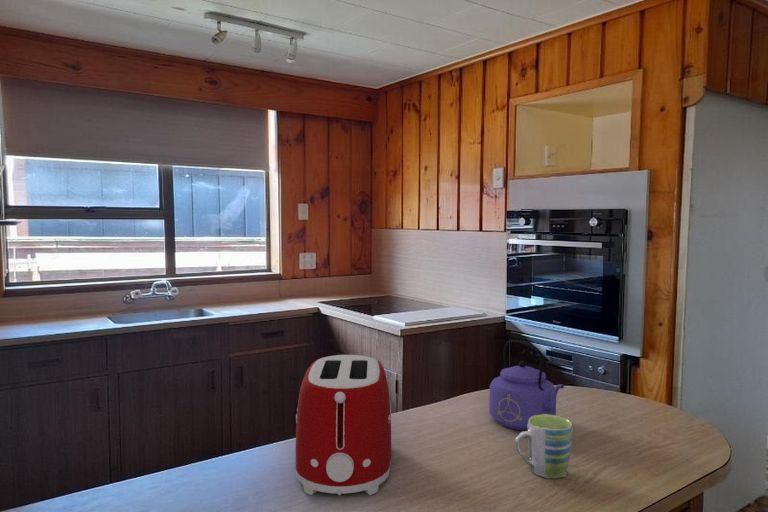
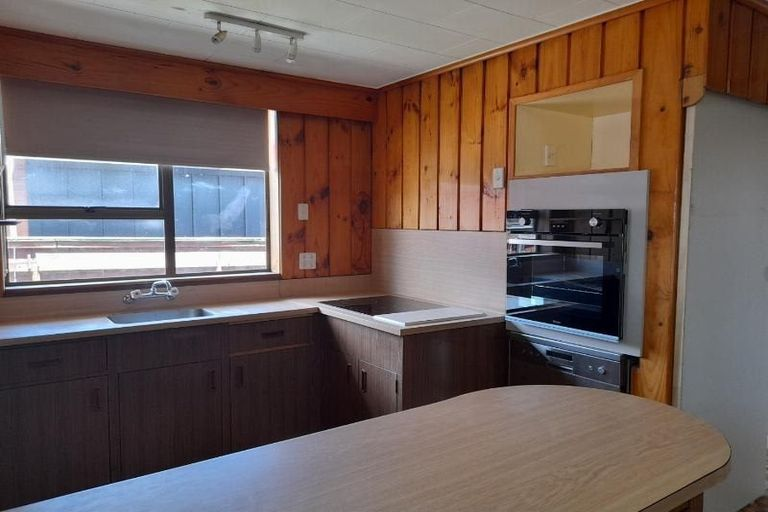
- toaster (344, 416)
- kettle (529, 384)
- mug (542, 446)
